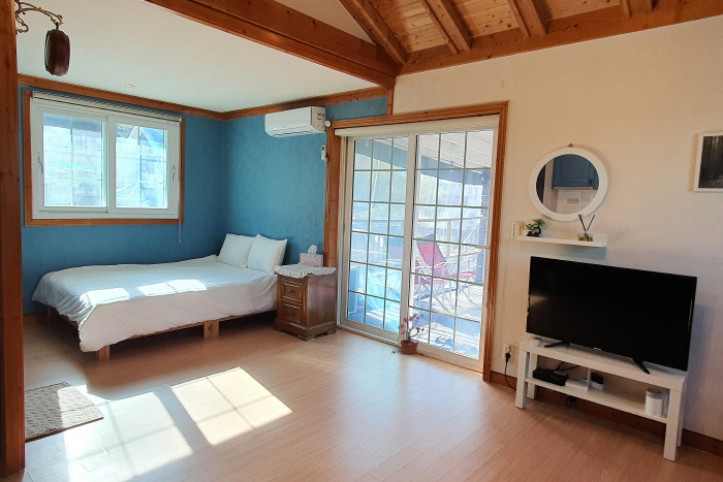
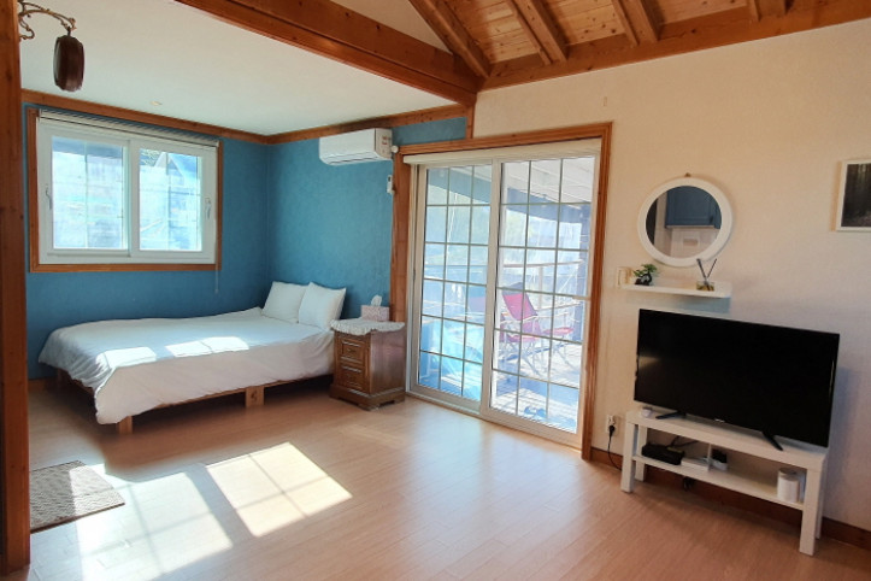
- potted plant (408, 333)
